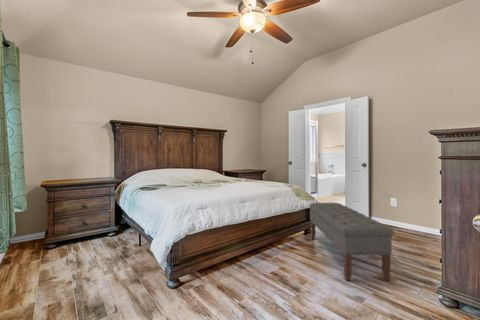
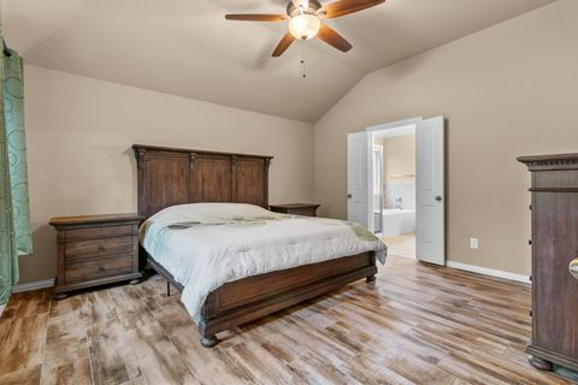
- bench (342, 233)
